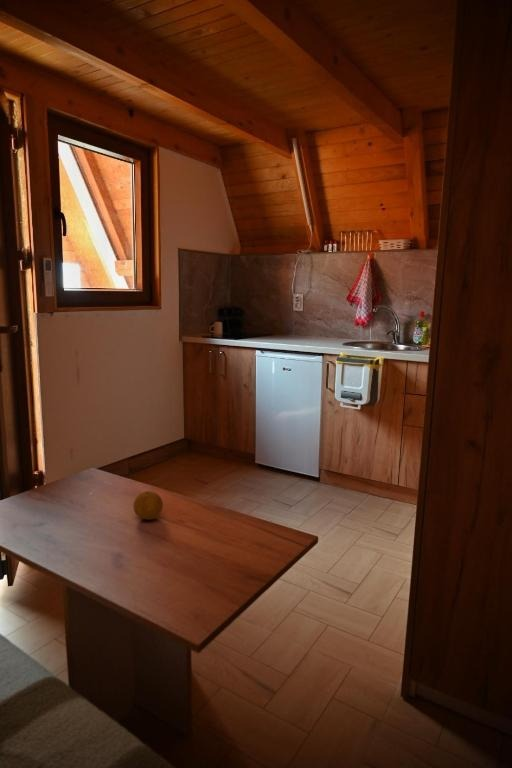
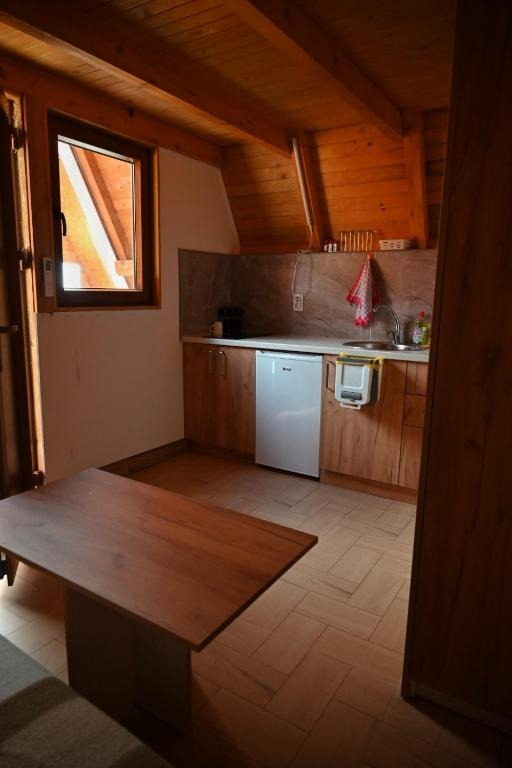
- fruit (148, 505)
